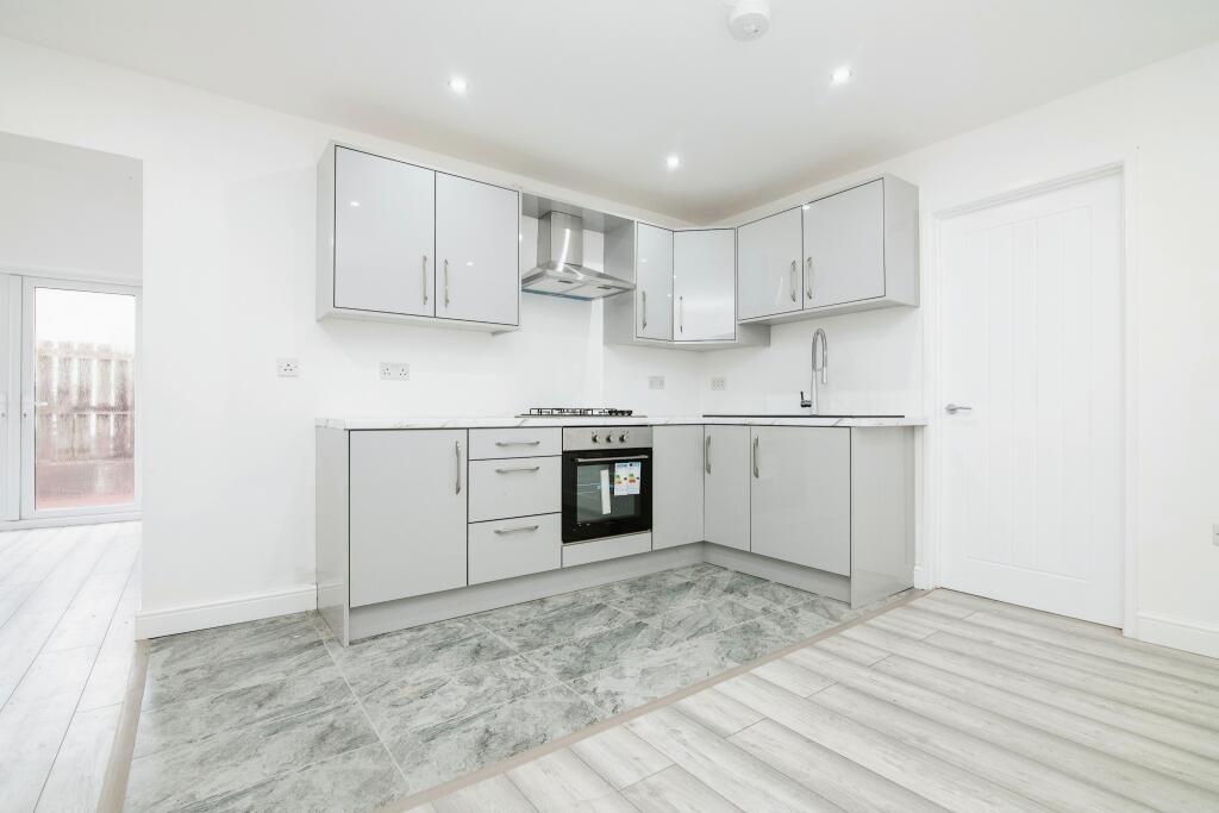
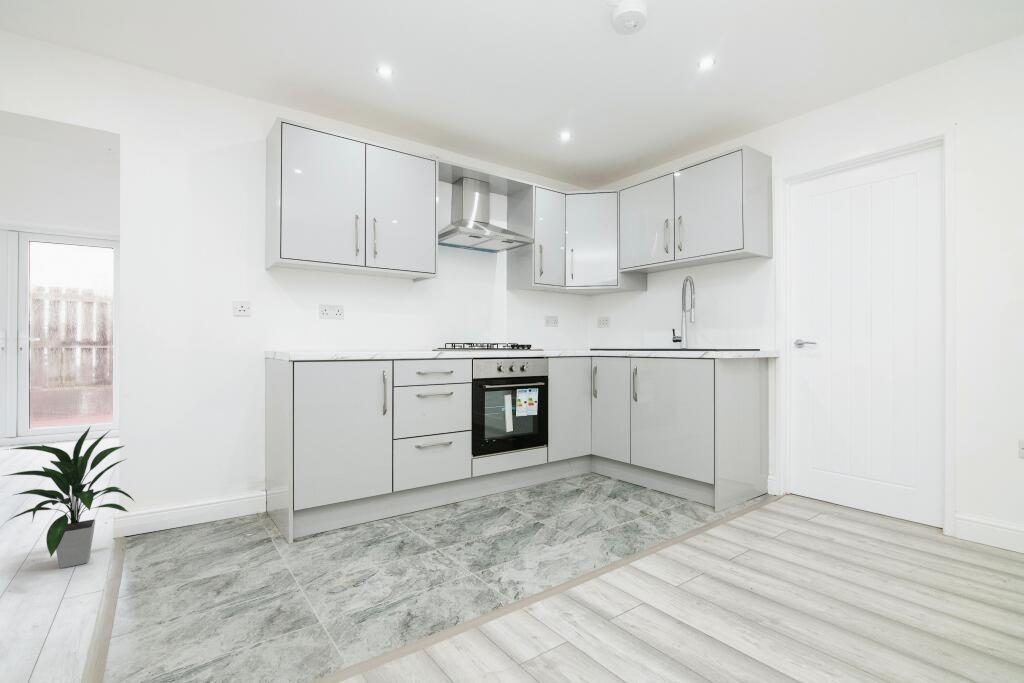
+ indoor plant (70, 496)
